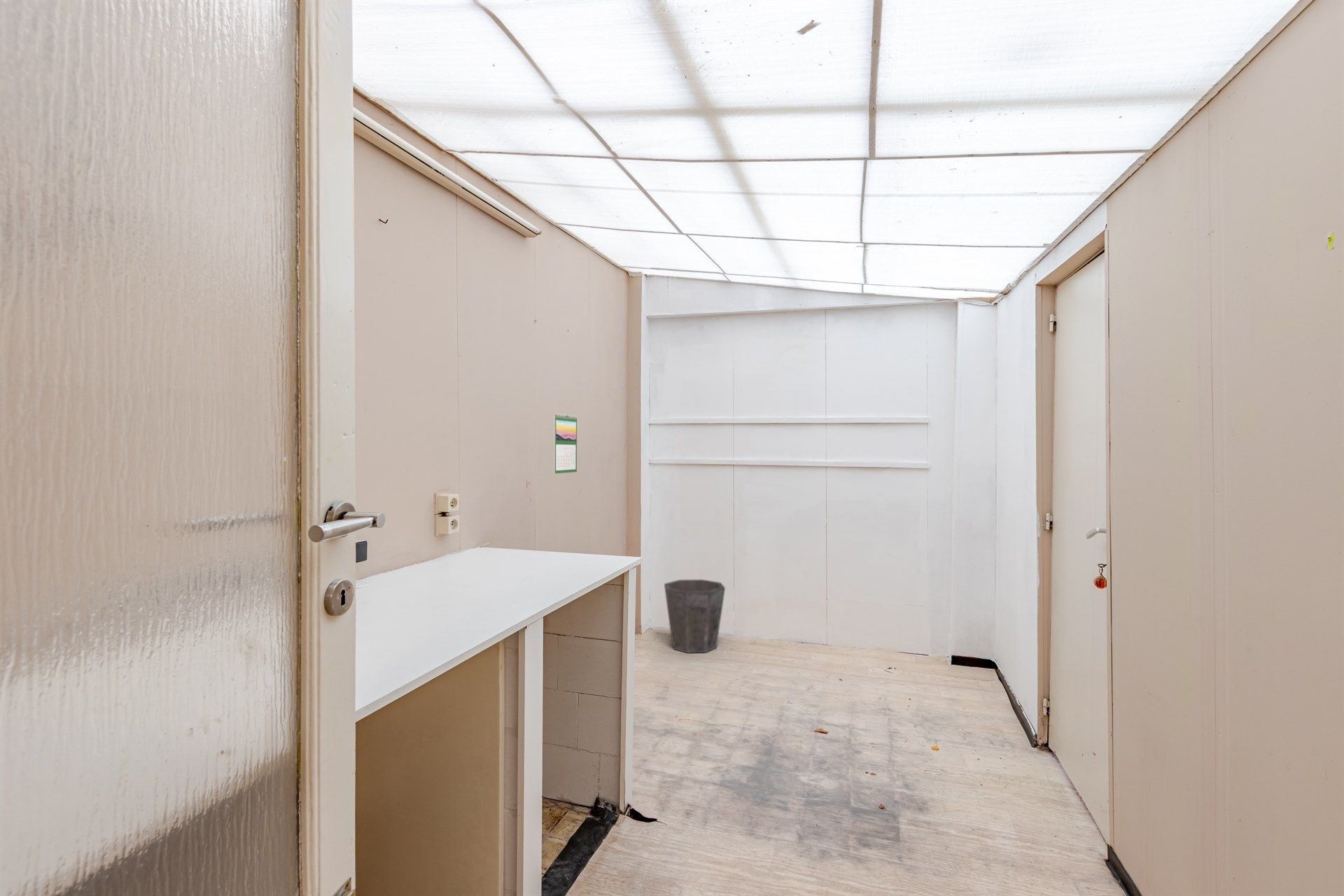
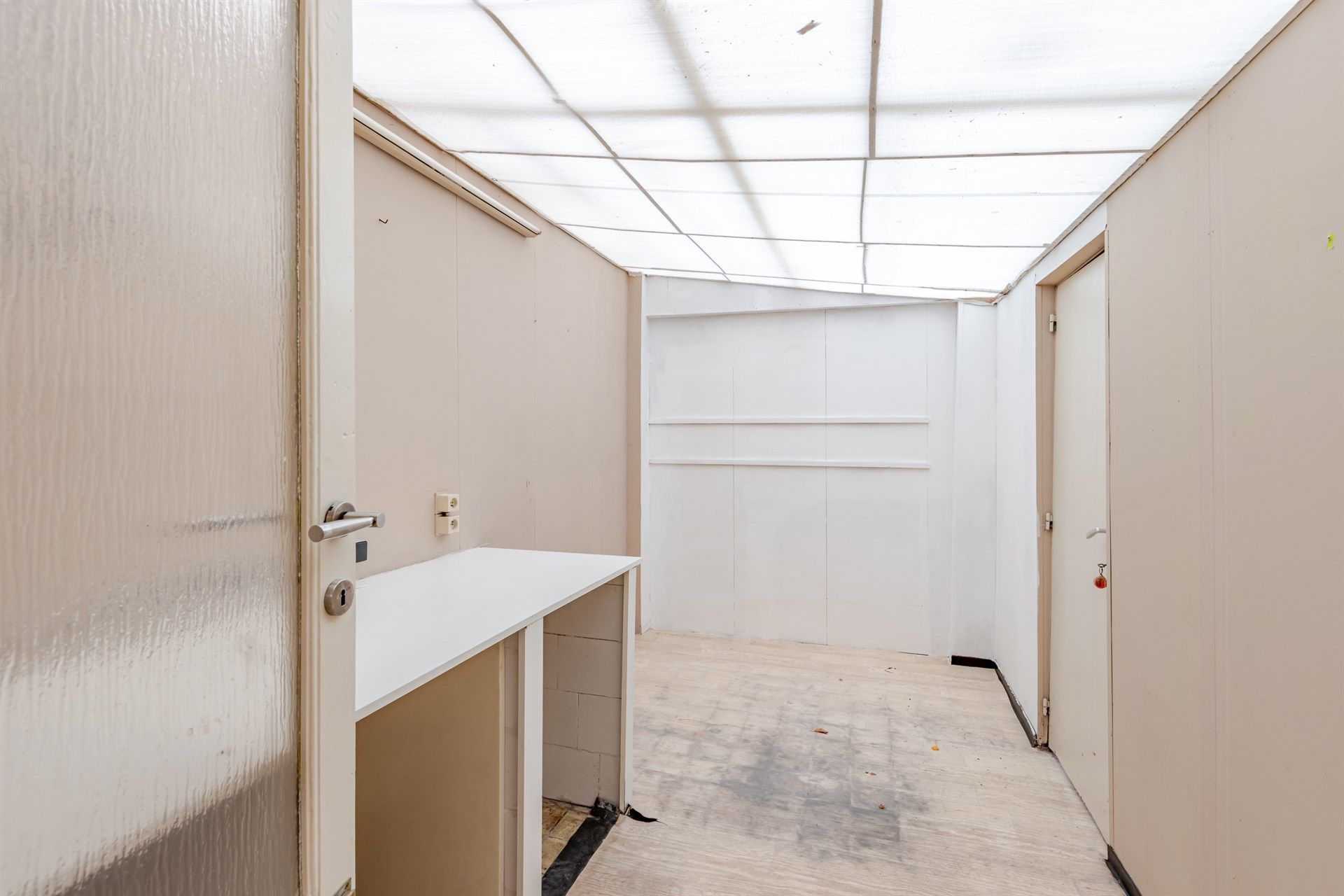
- calendar (566, 442)
- waste bin (694, 615)
